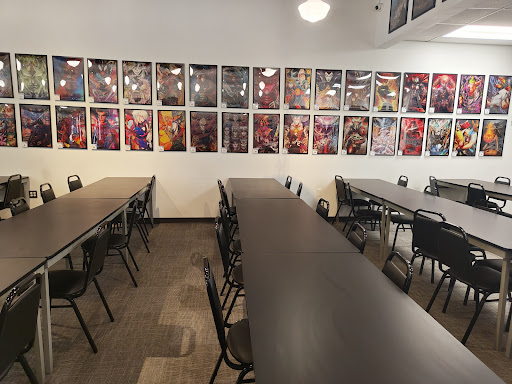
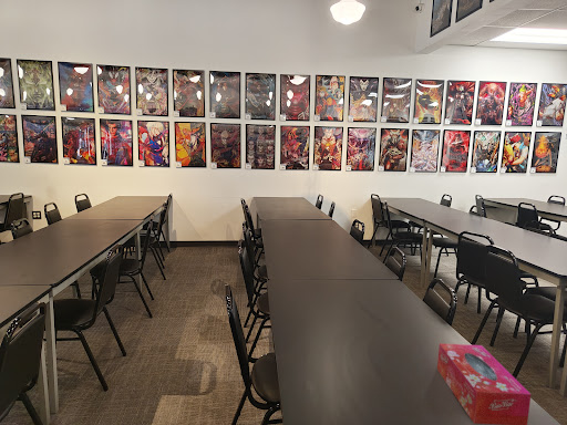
+ tissue box (477, 380)
